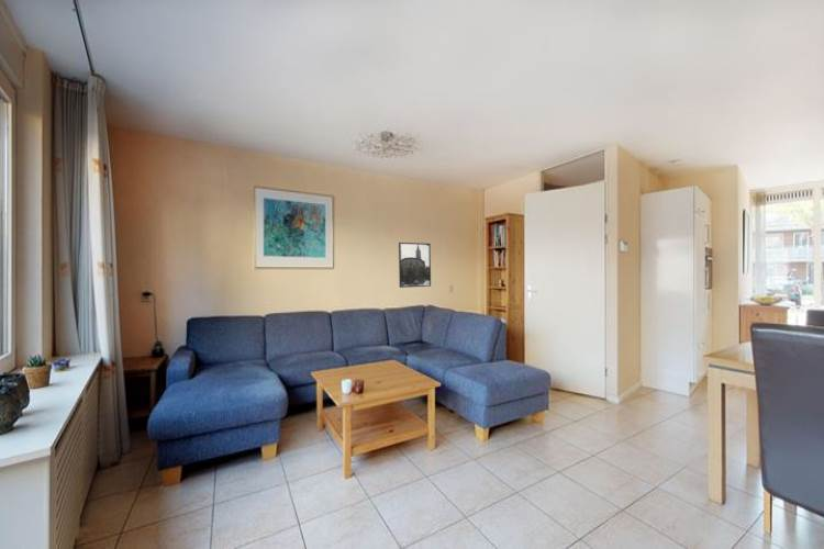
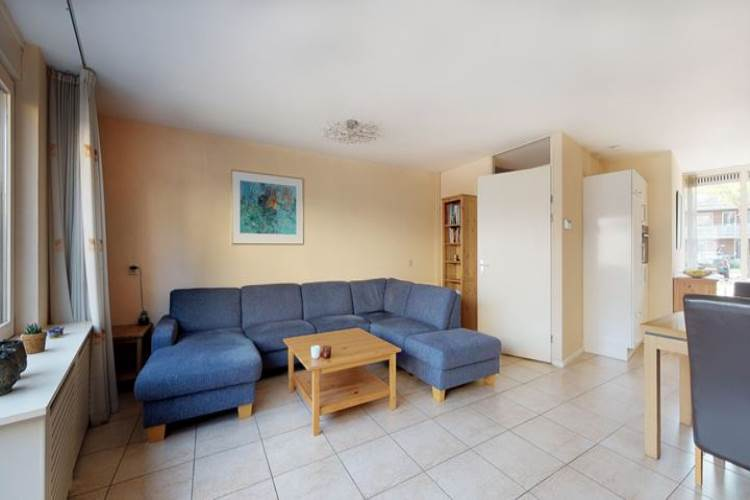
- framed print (414, 265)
